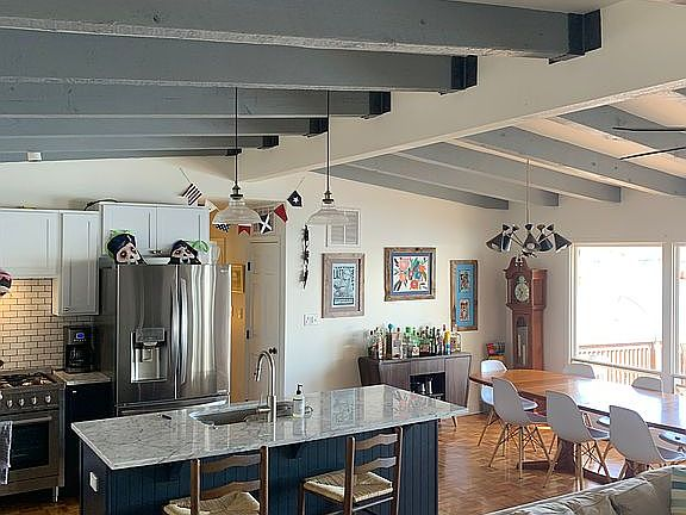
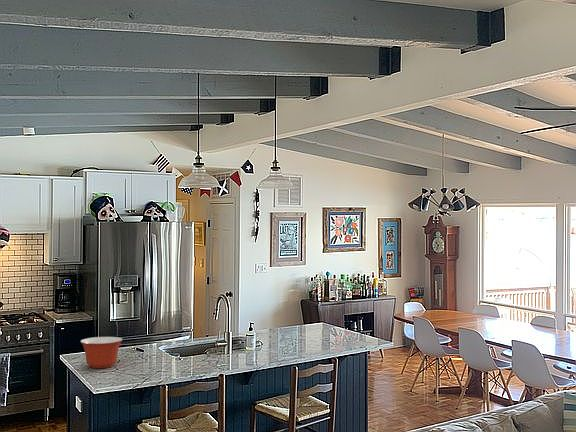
+ mixing bowl (101, 353)
